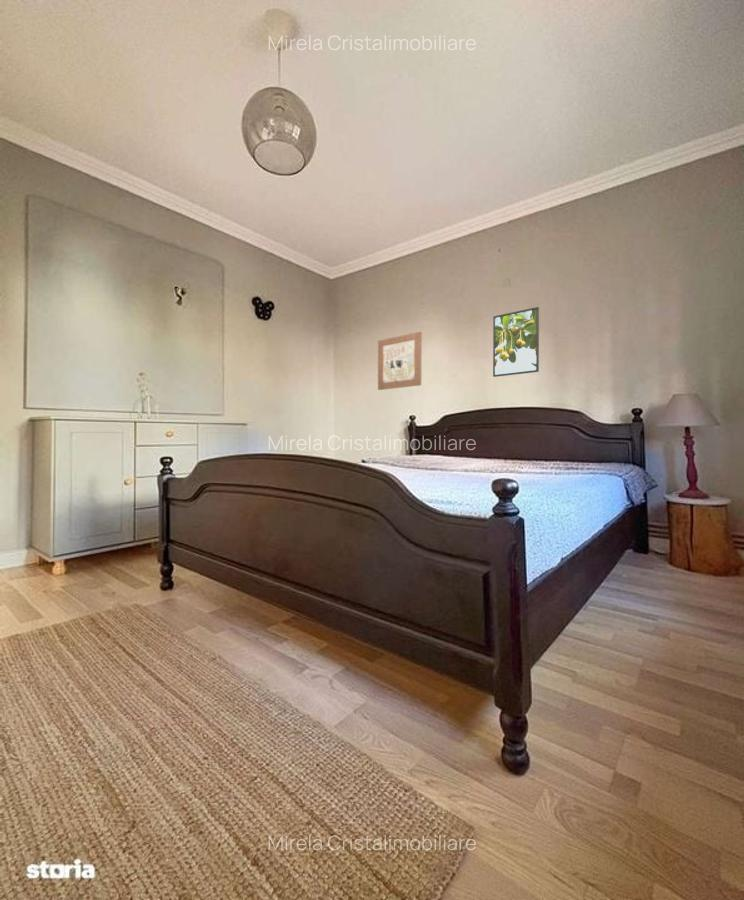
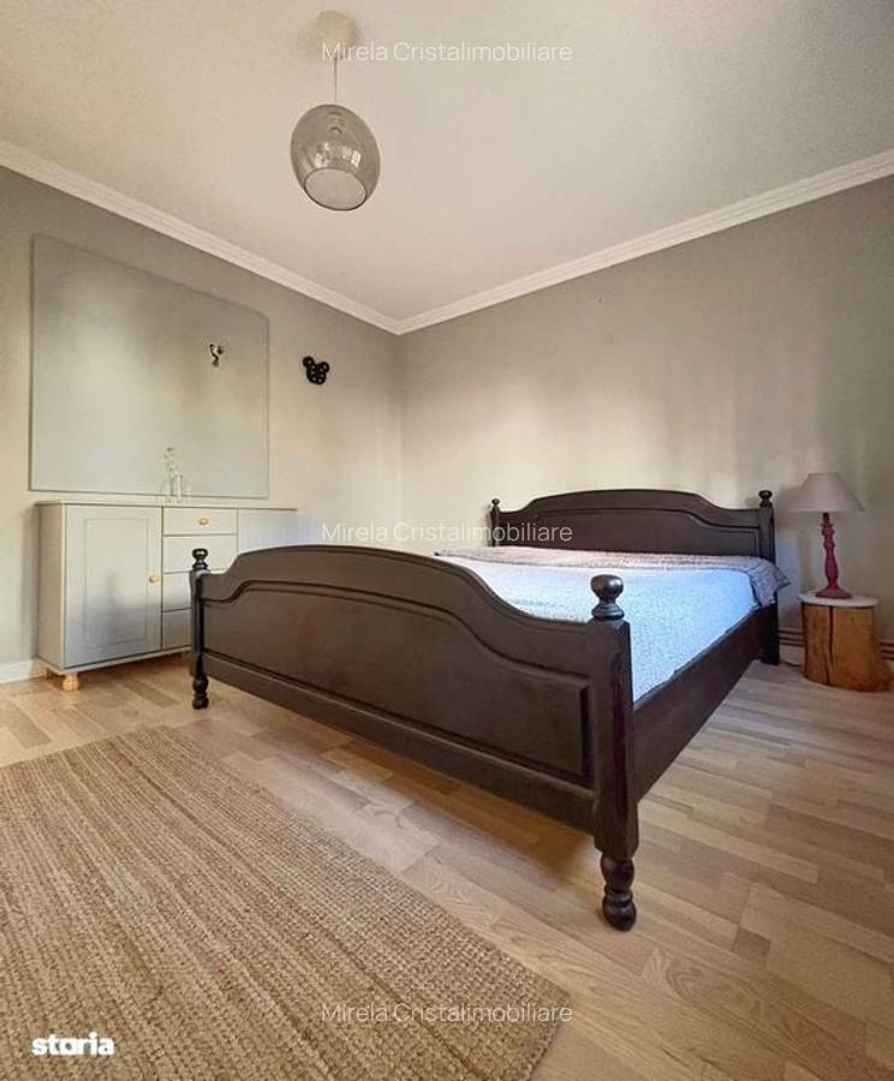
- wall art (398, 362)
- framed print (515, 343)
